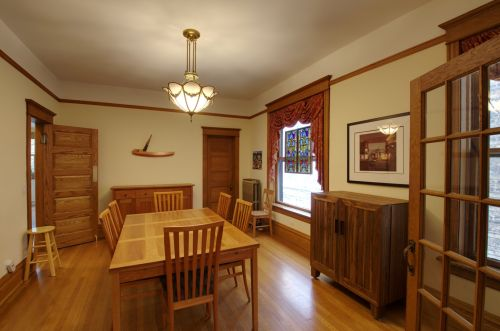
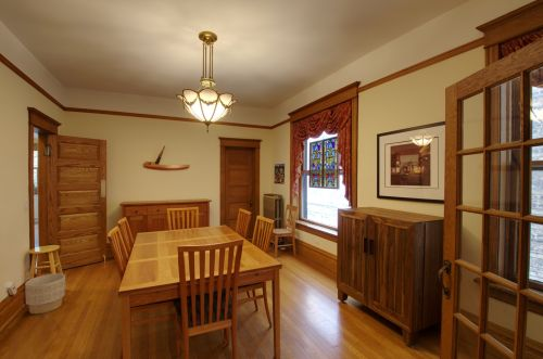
+ planter (46, 293)
